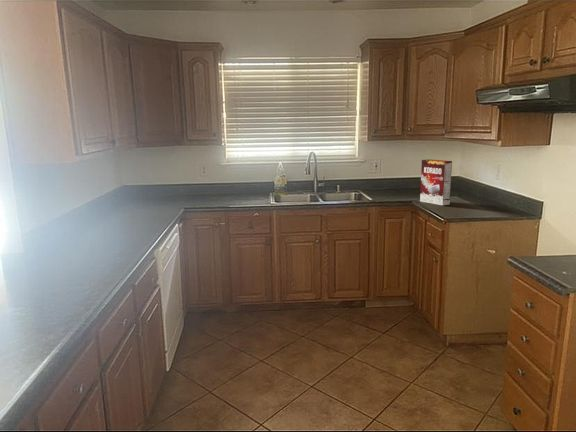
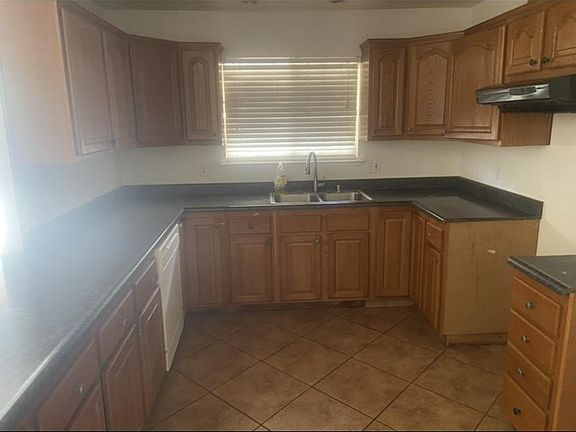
- cereal box (435, 181)
